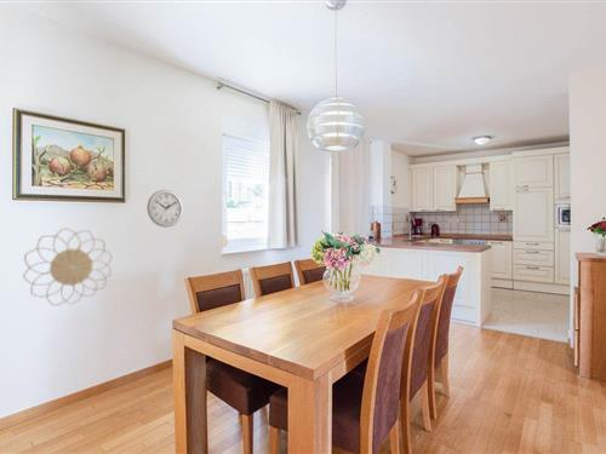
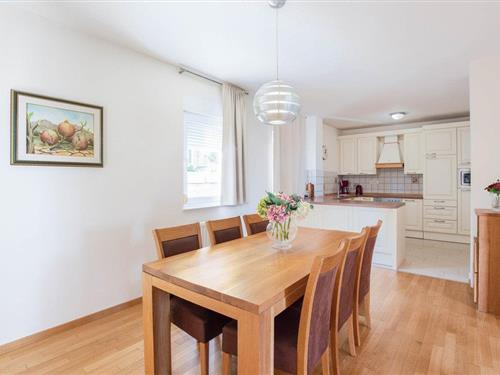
- wall clock (166, 208)
- decorative wall piece (72, 265)
